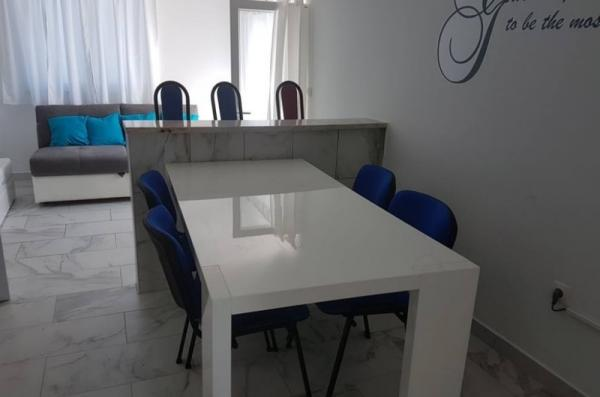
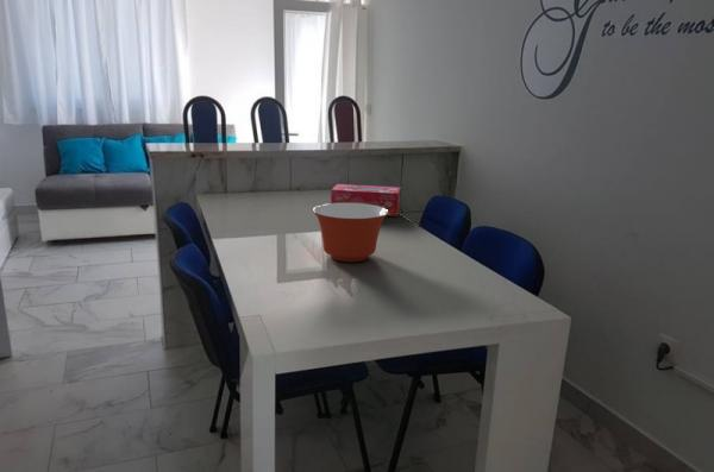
+ tissue box (365, 199)
+ mixing bowl (350, 233)
